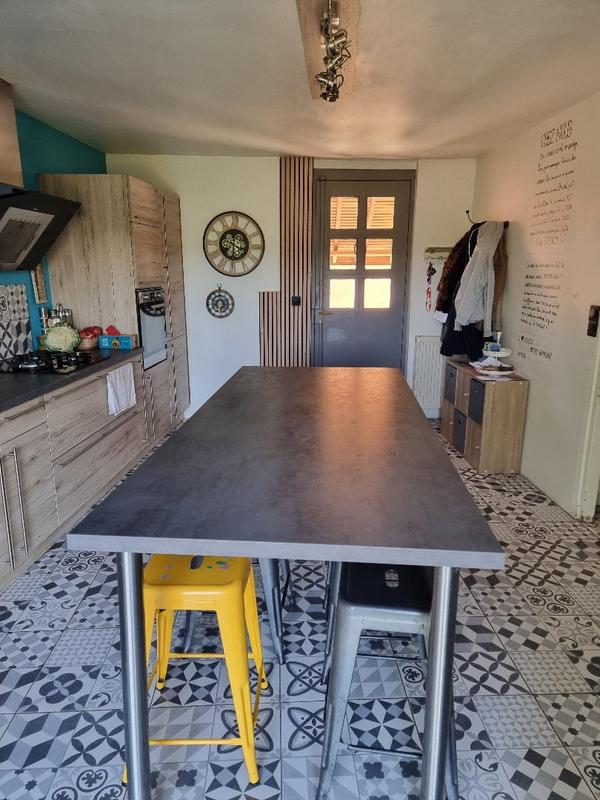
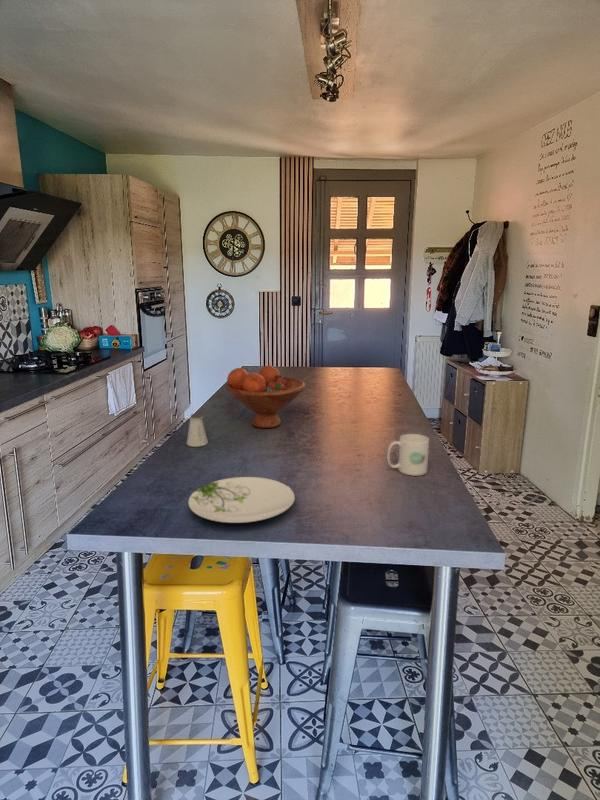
+ mug (407, 454)
+ saltshaker (196, 429)
+ fruit bowl (265, 396)
+ plate (242, 503)
